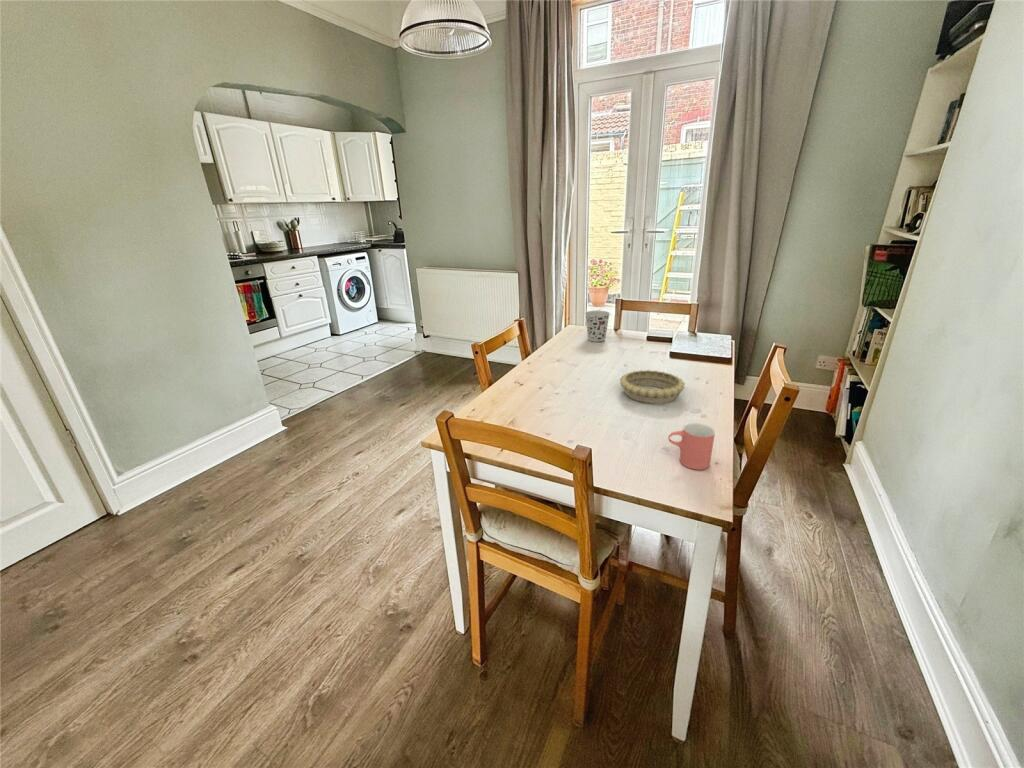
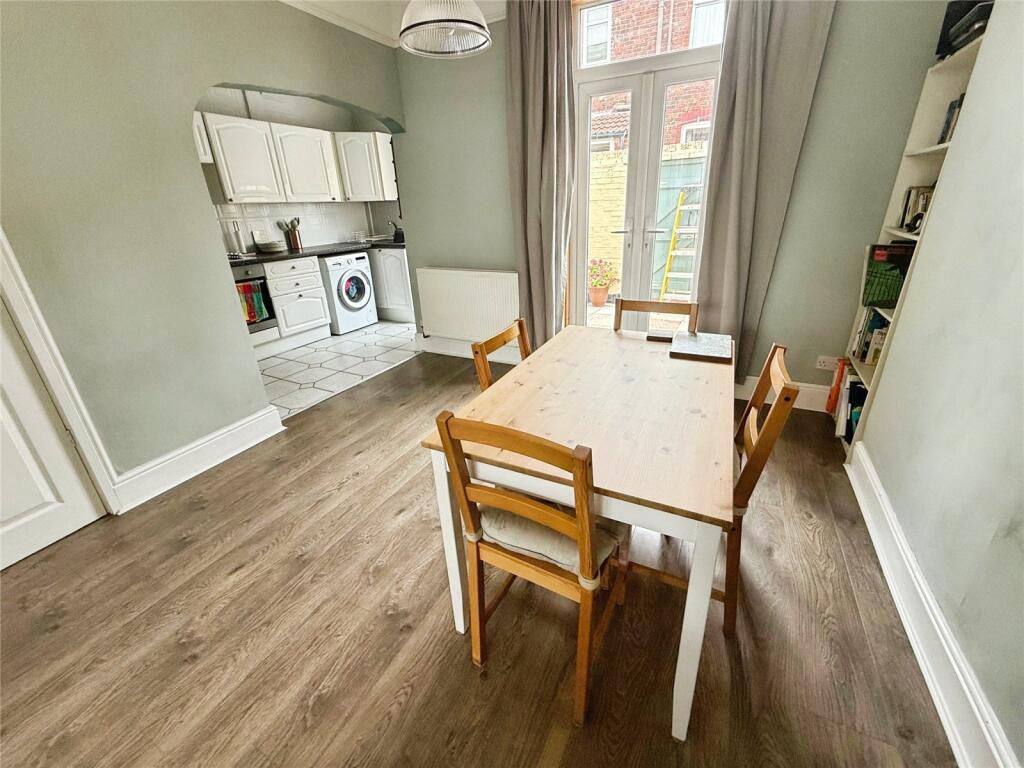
- cup (597, 326)
- decorative bowl (651, 385)
- cup (689, 445)
